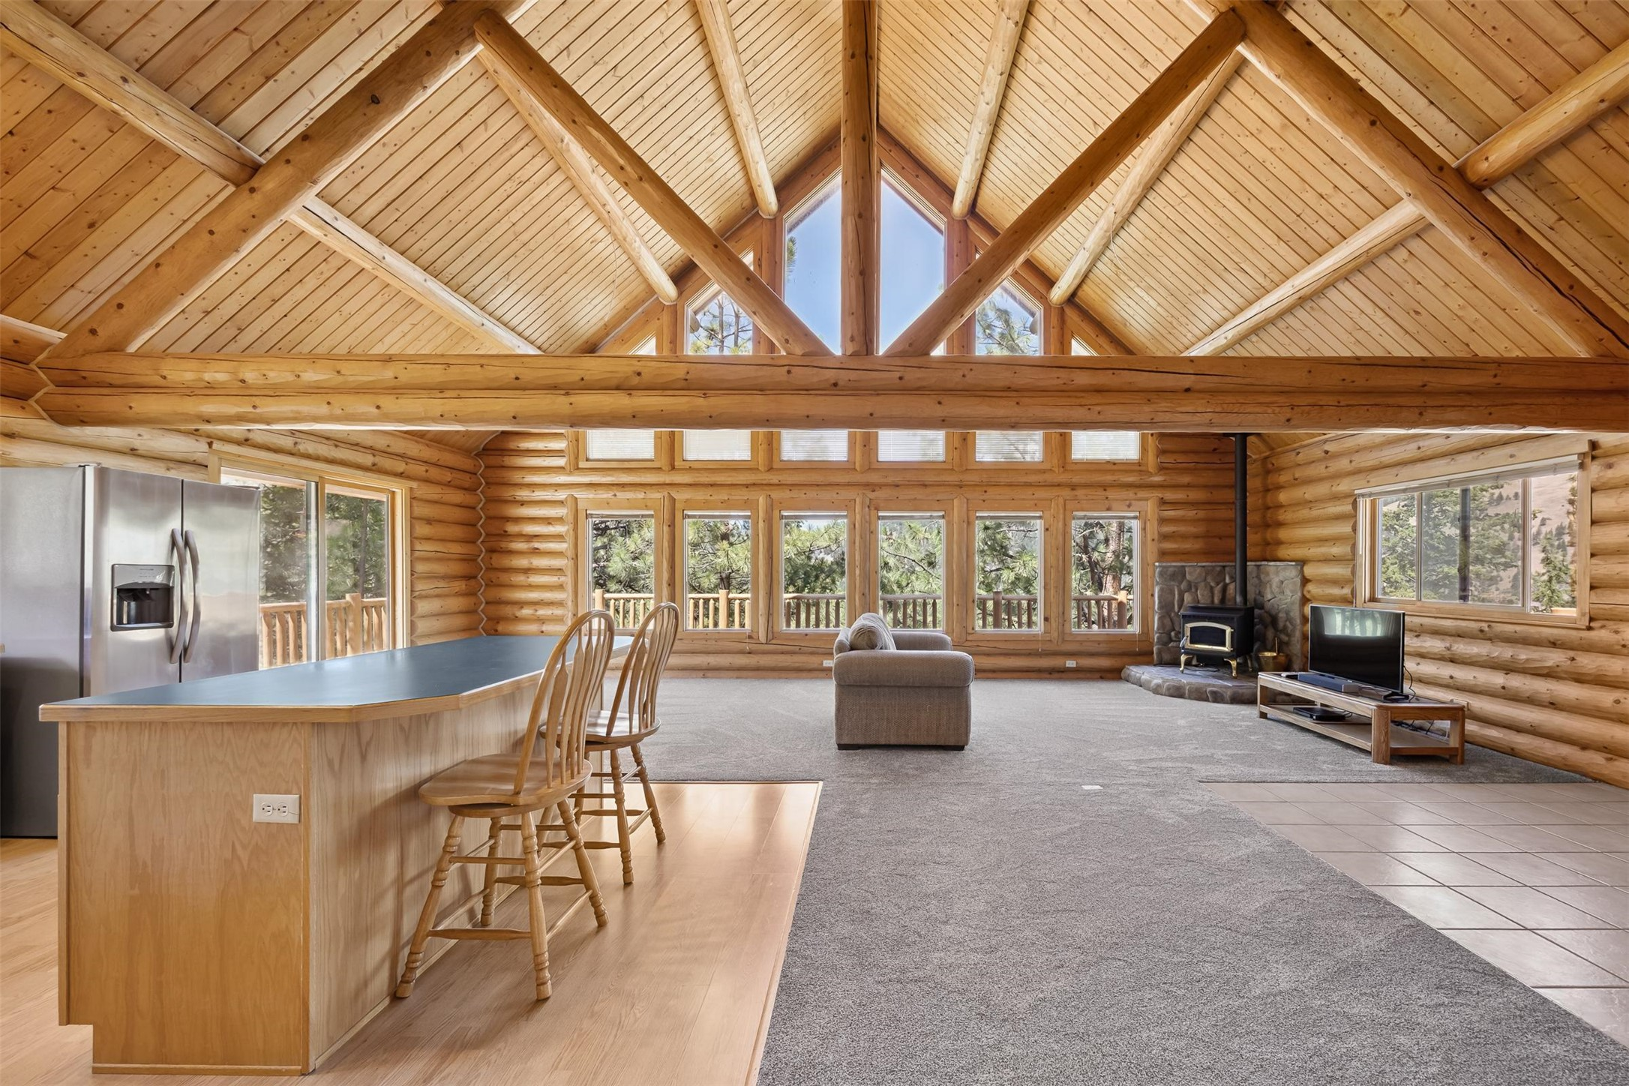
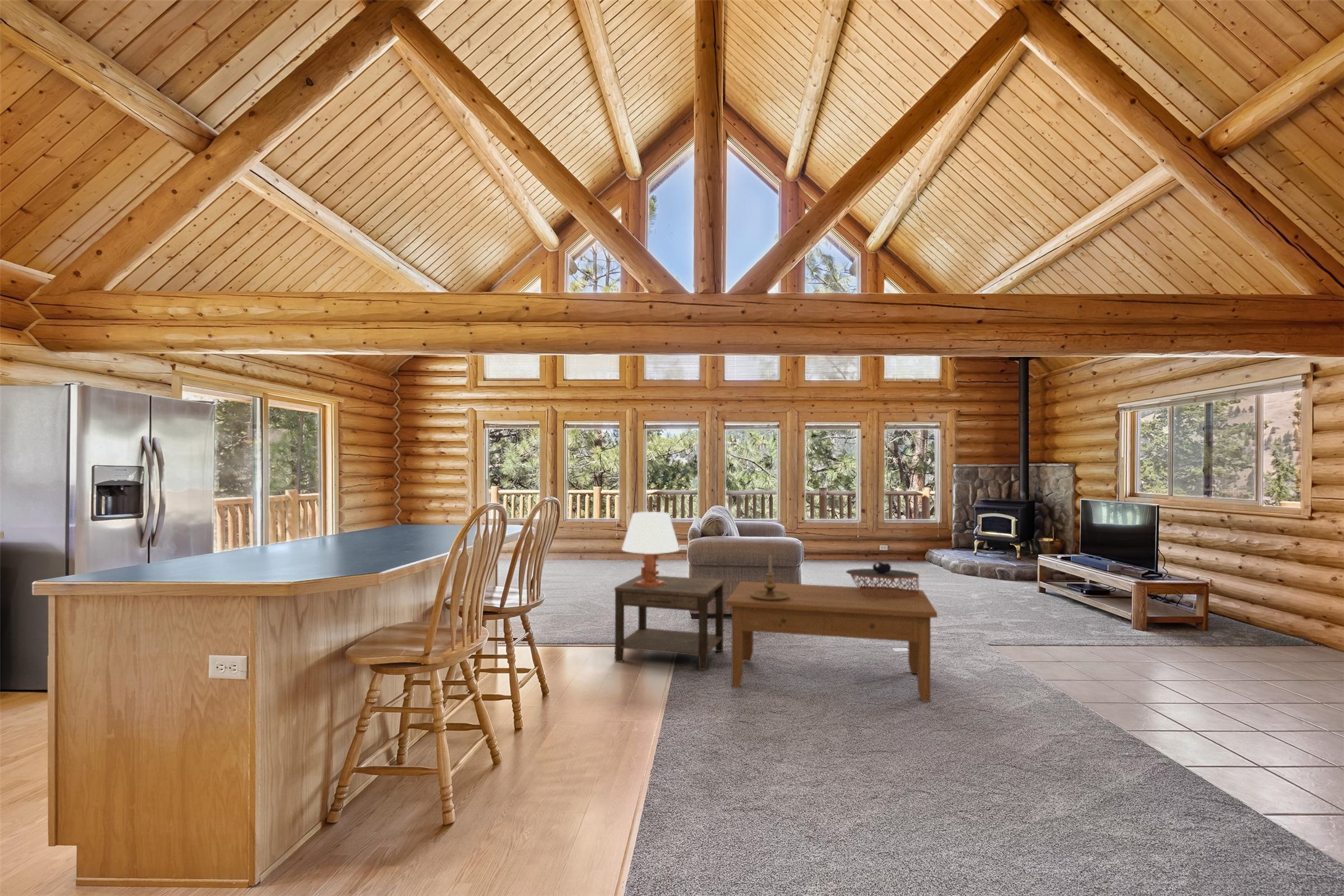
+ side table (670, 630)
+ coffee table (828, 635)
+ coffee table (882, 577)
+ candle holder (770, 574)
+ table lamp (650, 548)
